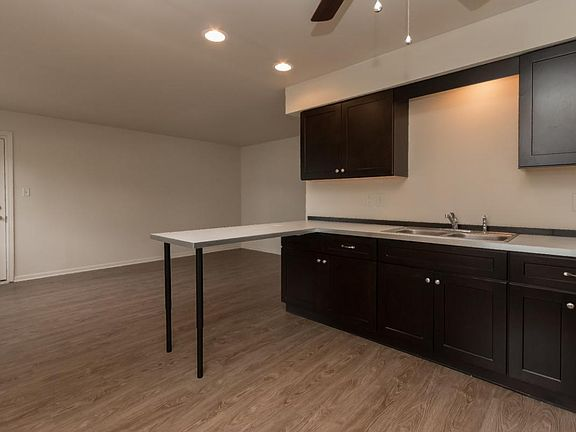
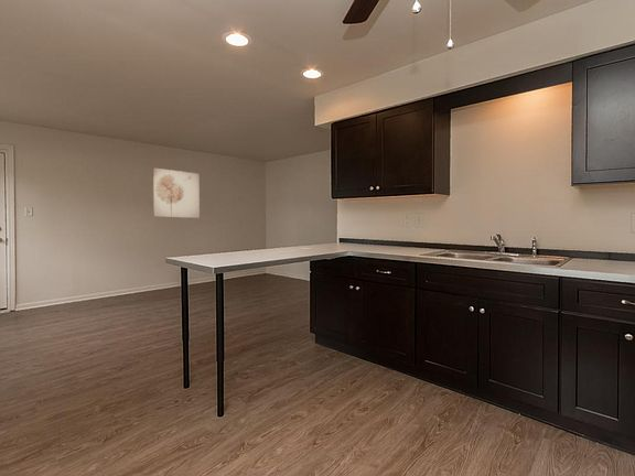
+ wall art (176, 194)
